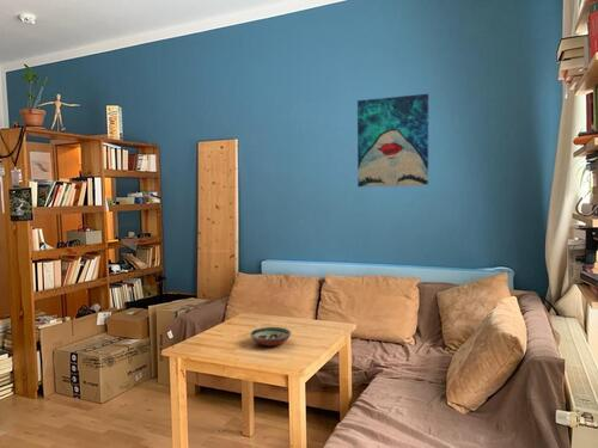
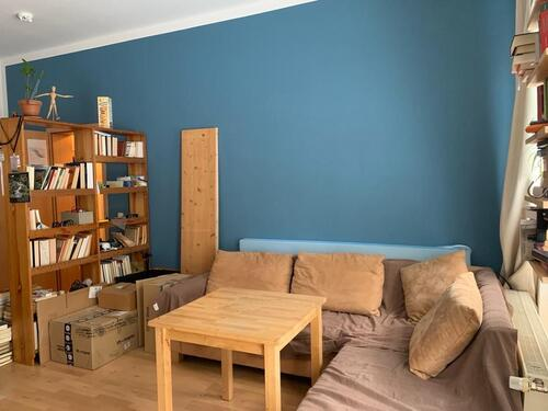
- wall art (391, 142)
- decorative bowl (270, 337)
